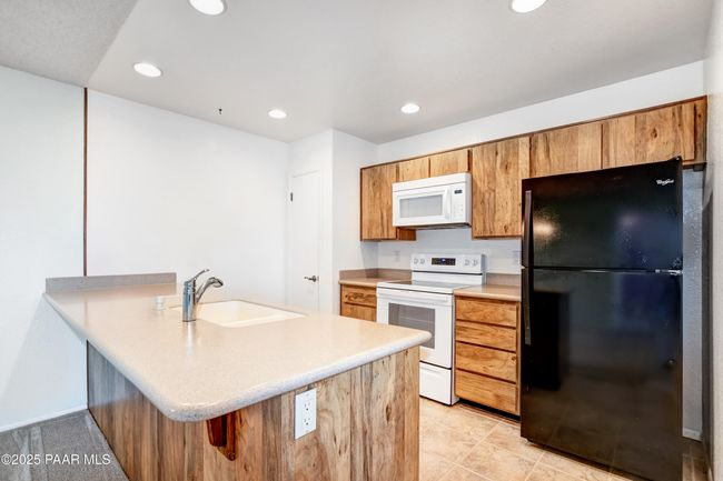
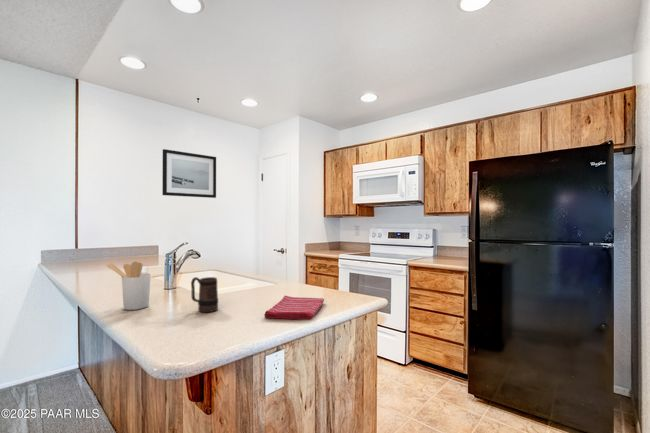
+ wall art (190, 175)
+ dish towel (296, 306)
+ utensil holder (128, 284)
+ mug (204, 293)
